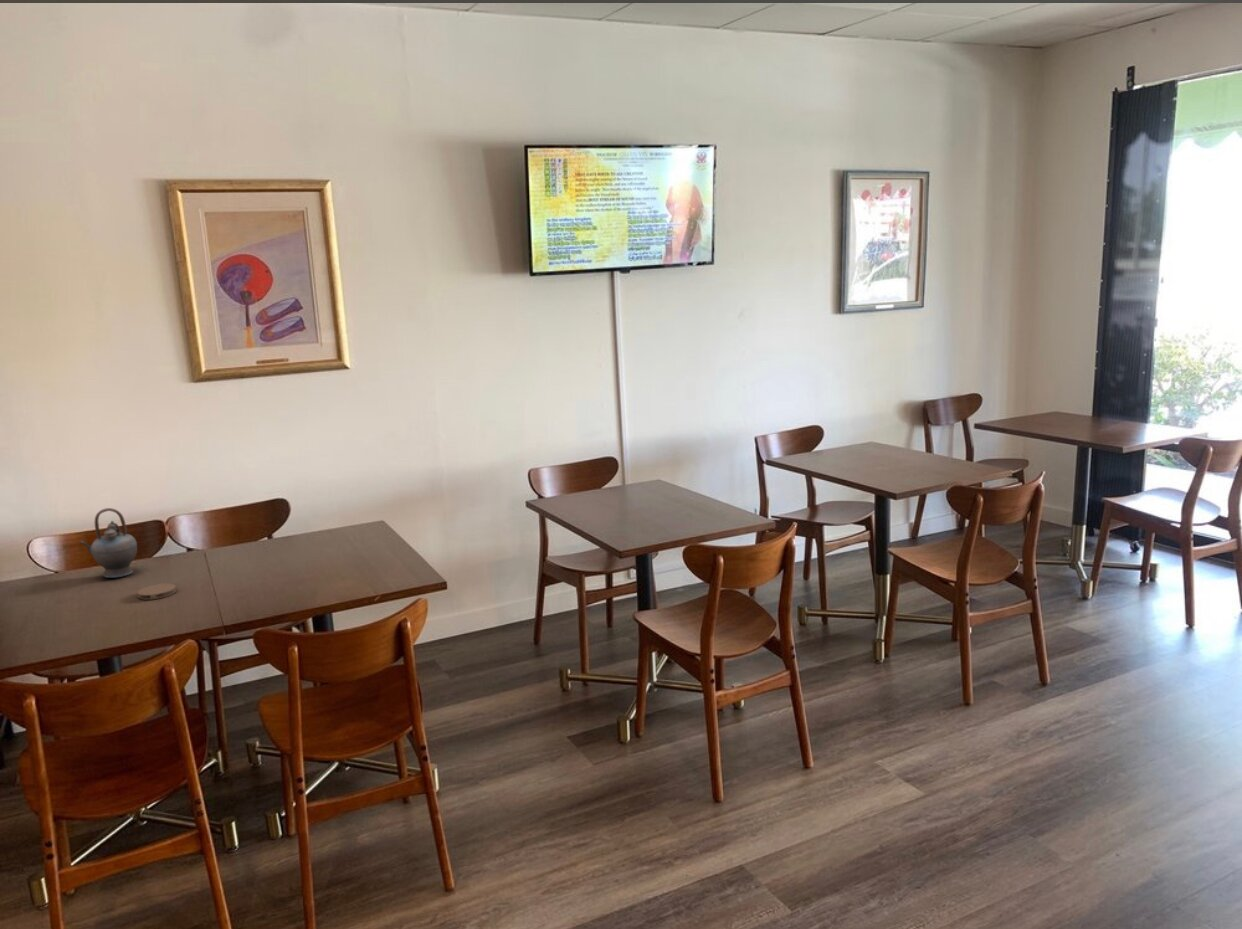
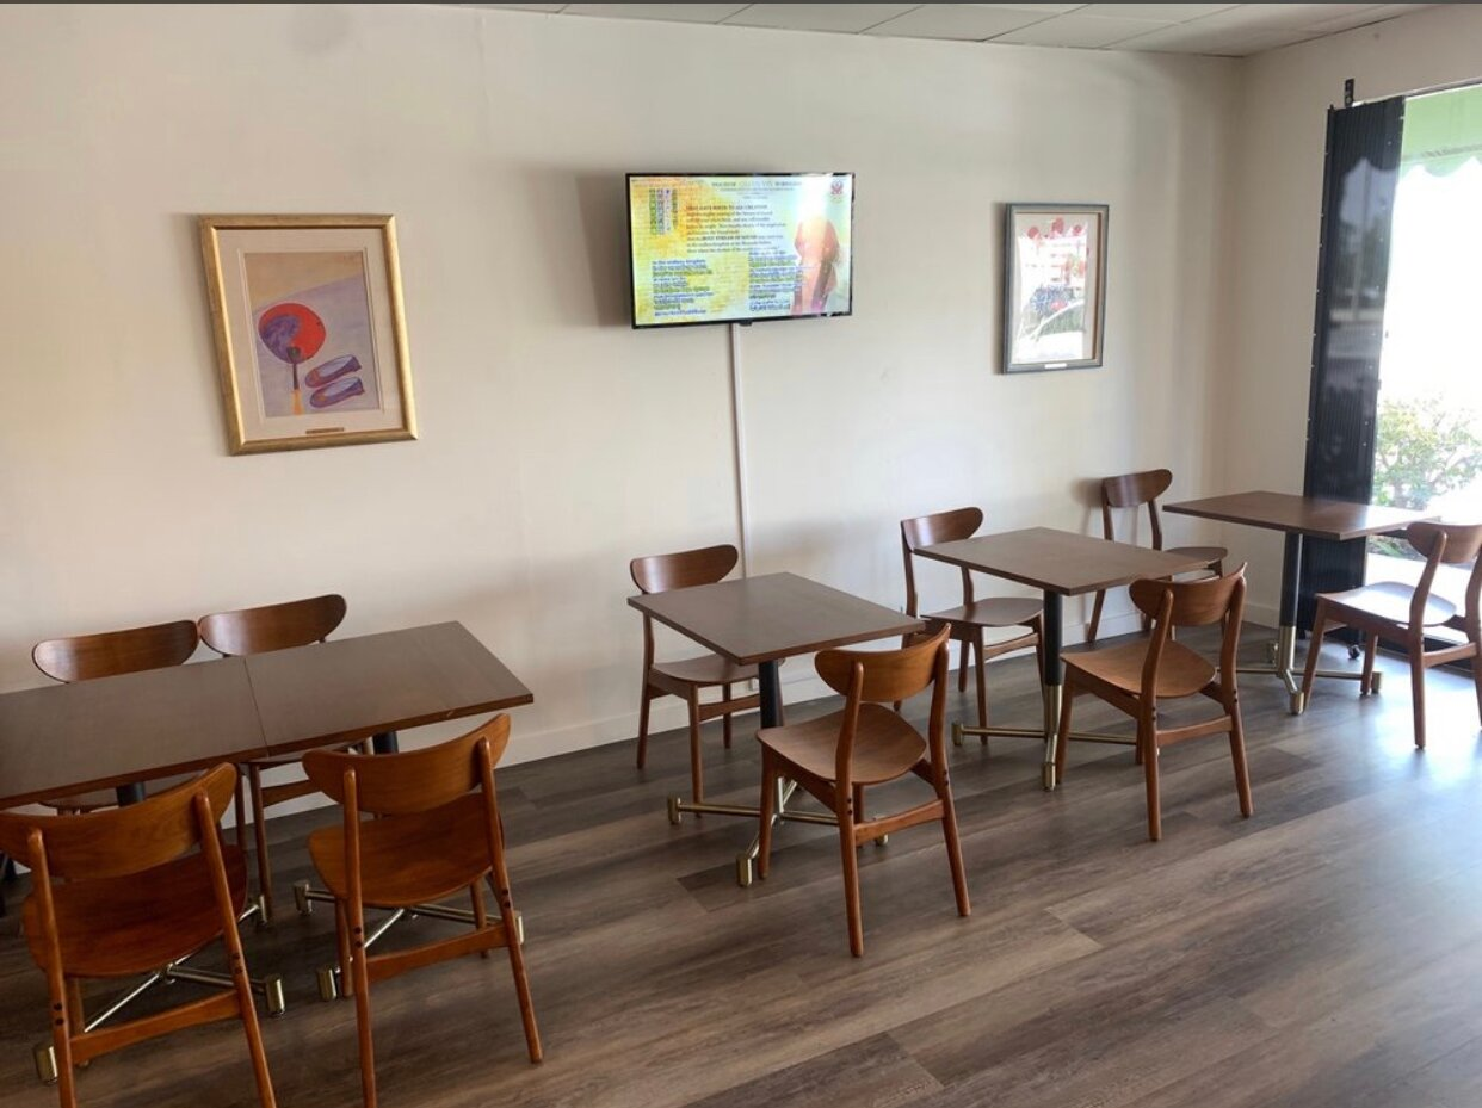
- teapot (108, 542)
- coaster (157, 591)
